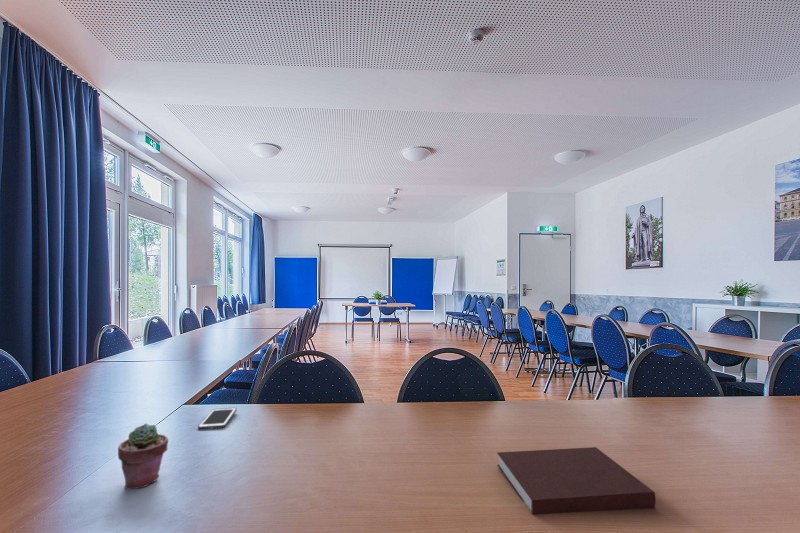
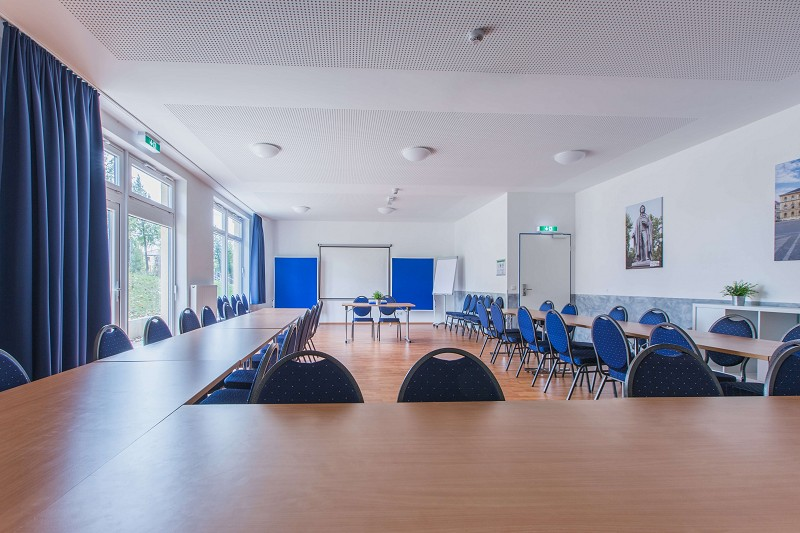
- notebook (568, 477)
- cell phone (218, 418)
- potted succulent (143, 453)
